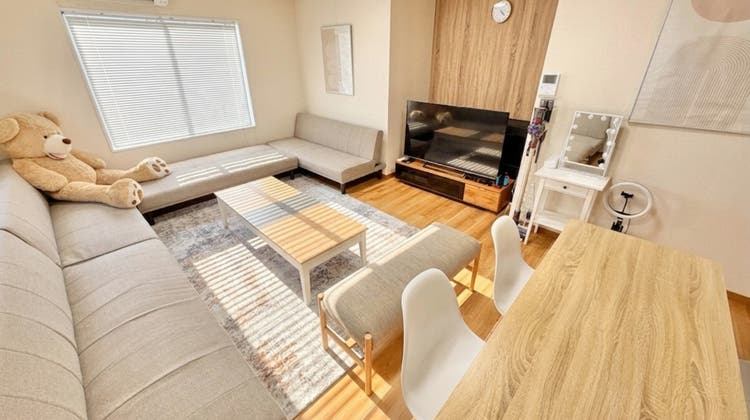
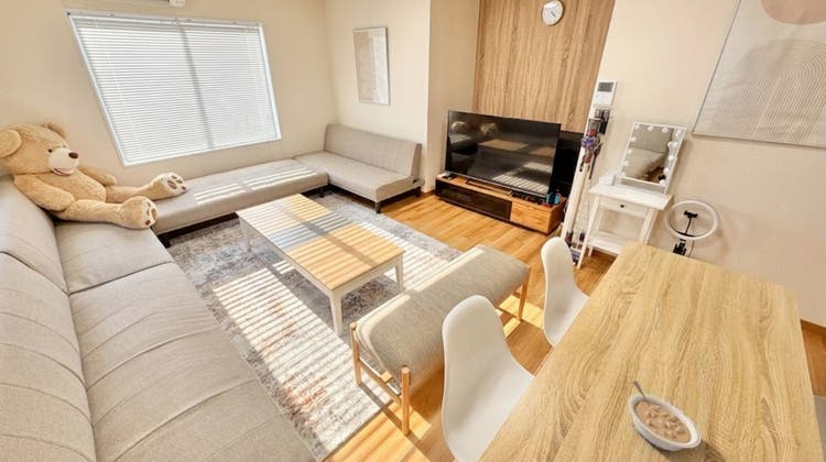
+ legume (656, 421)
